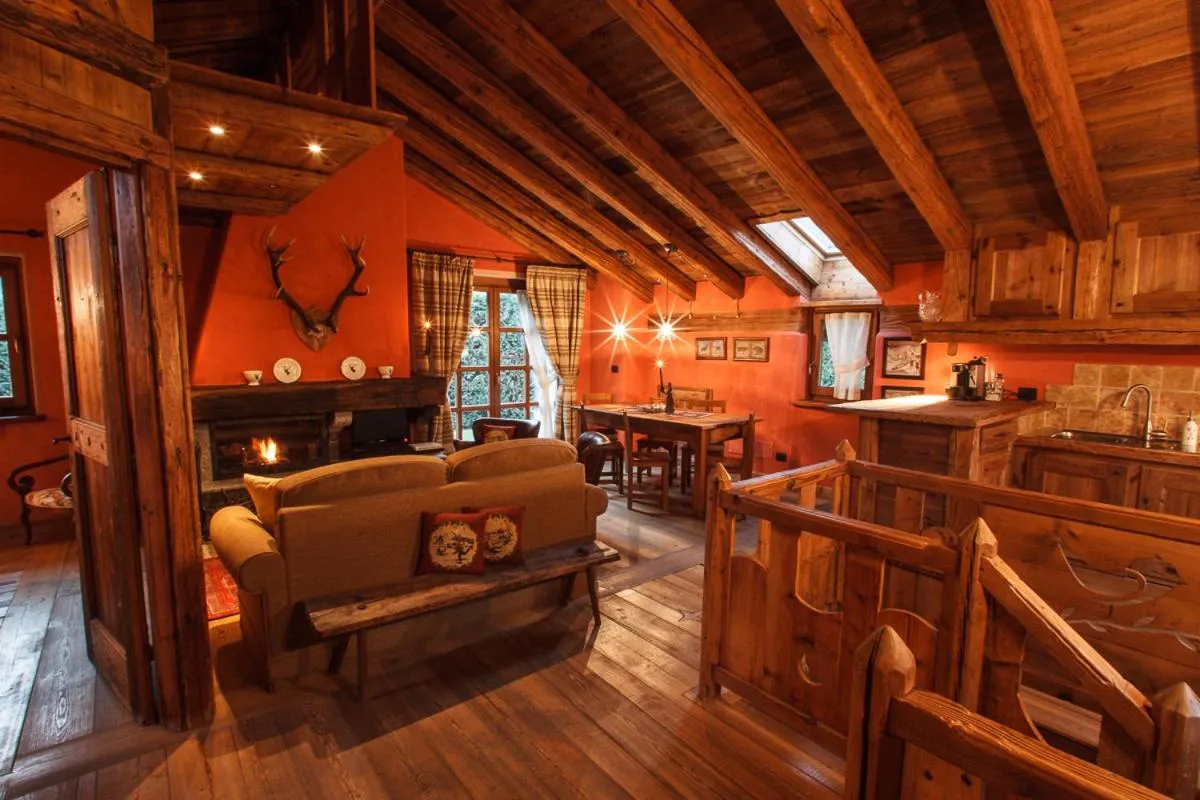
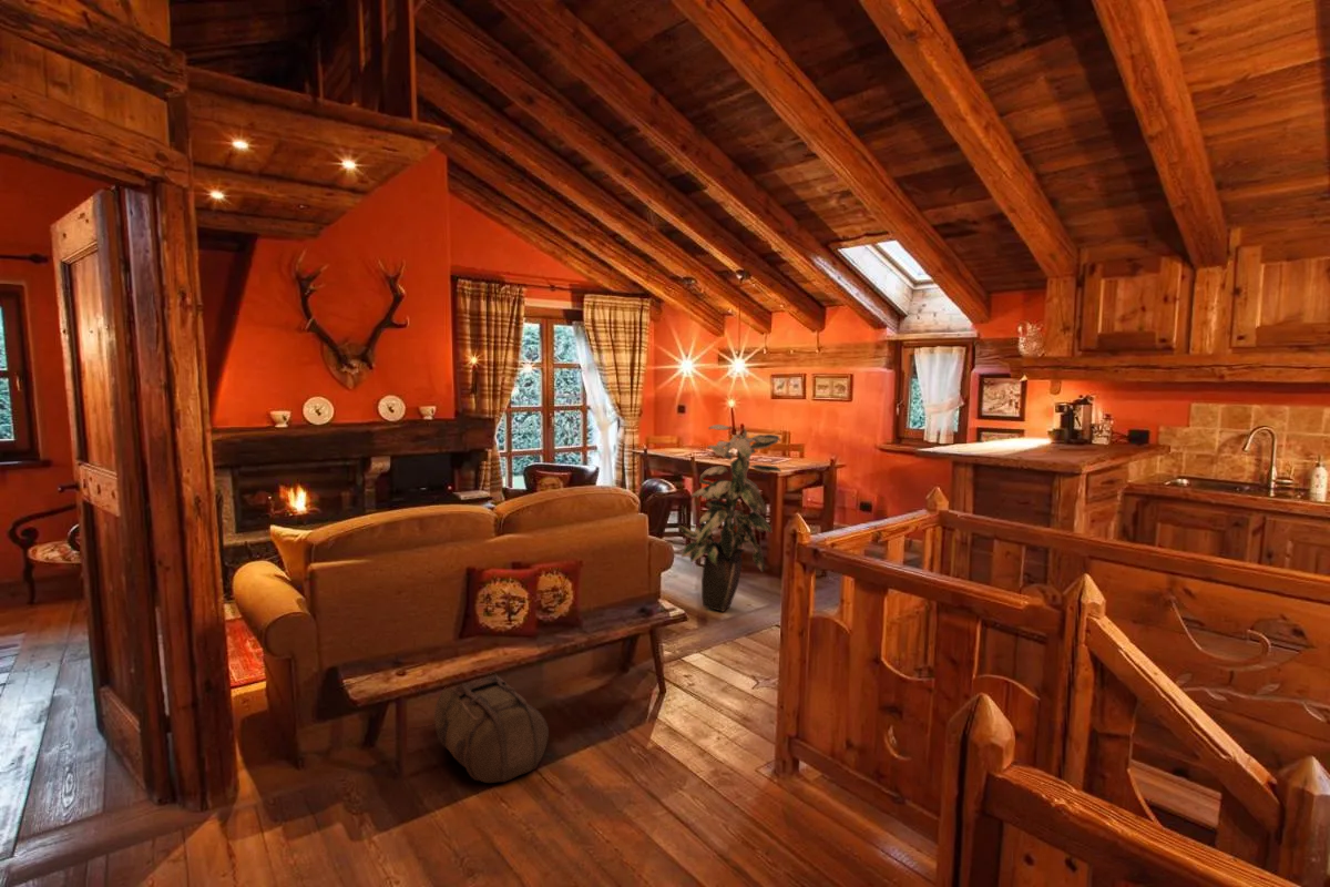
+ indoor plant (728, 517)
+ backpack (491, 718)
